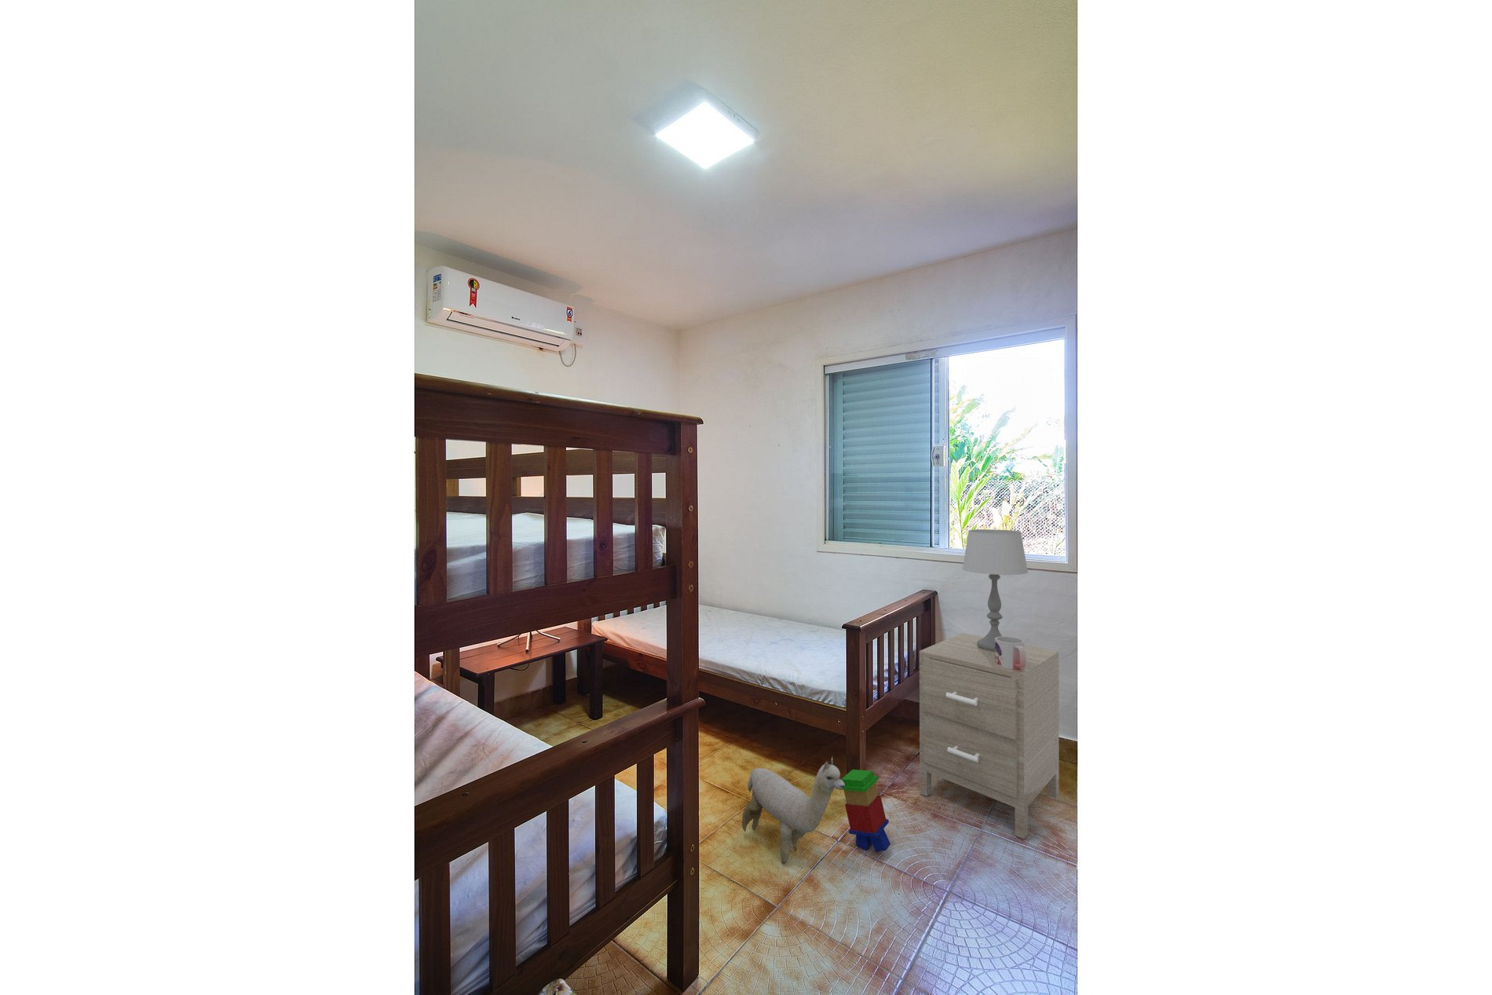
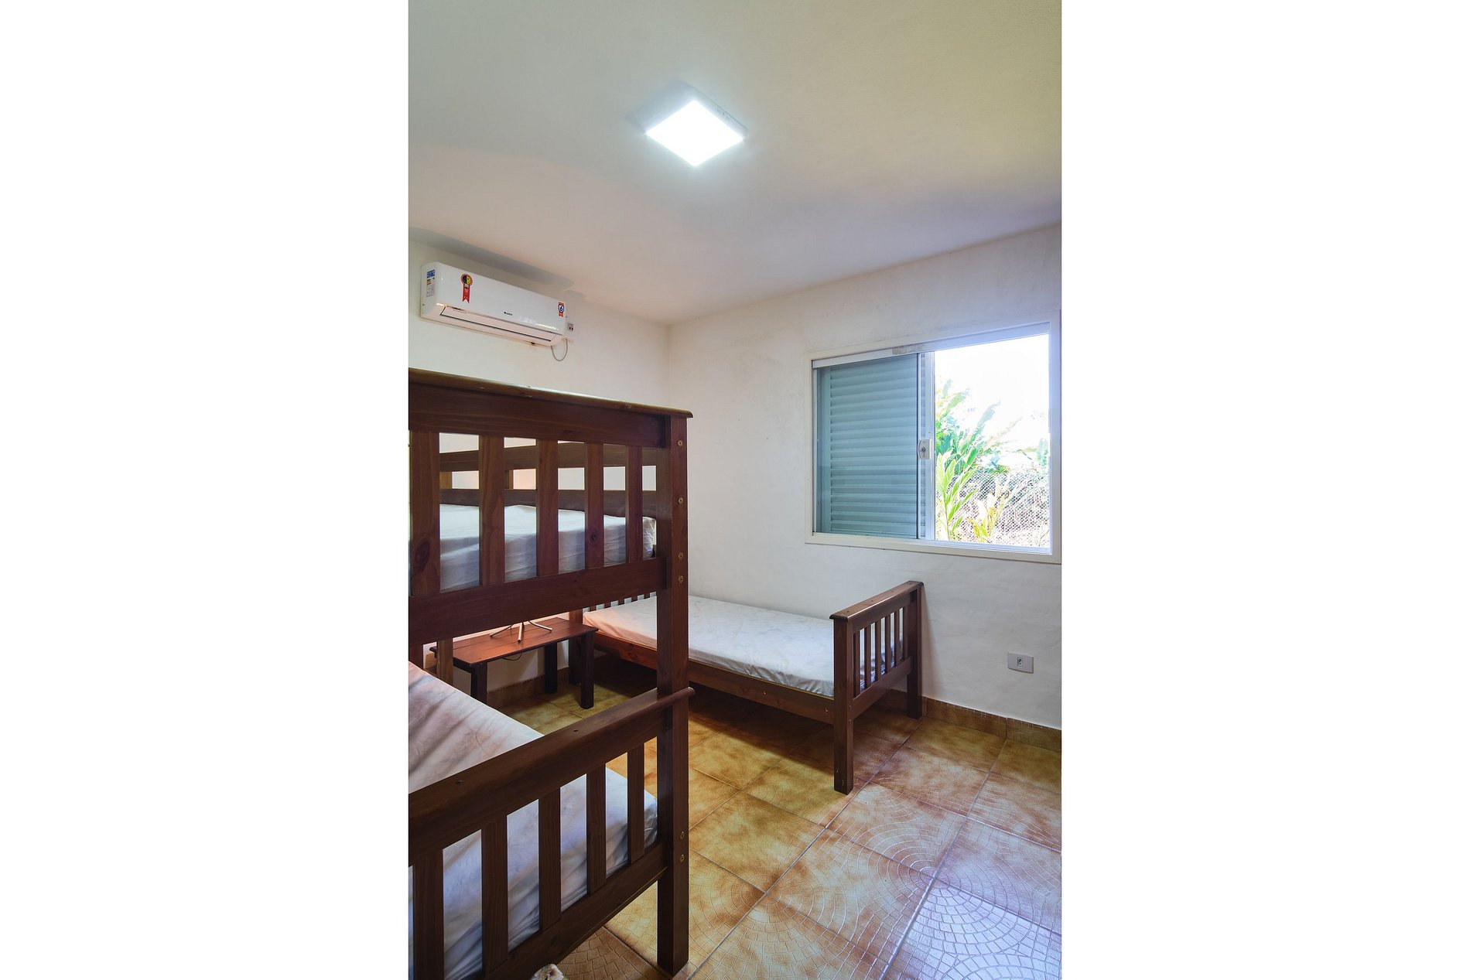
- mug (1012, 653)
- stacking toy (866, 811)
- nightstand (986, 725)
- plush toy (790, 801)
- table lamp (995, 589)
